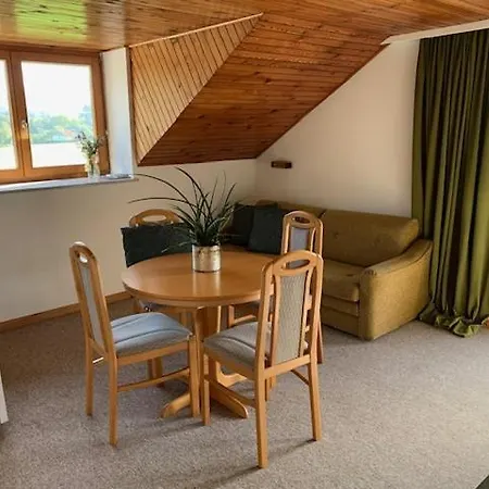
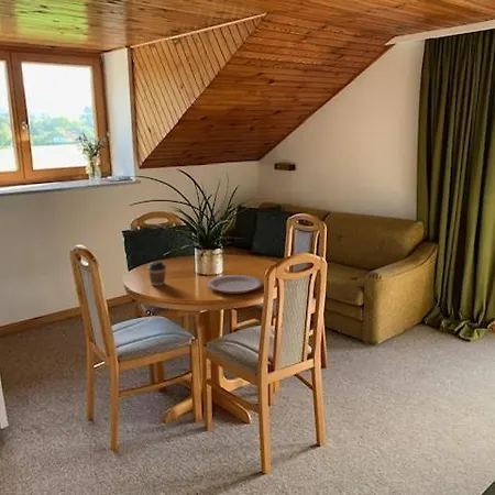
+ coffee cup (156, 272)
+ plate (234, 285)
